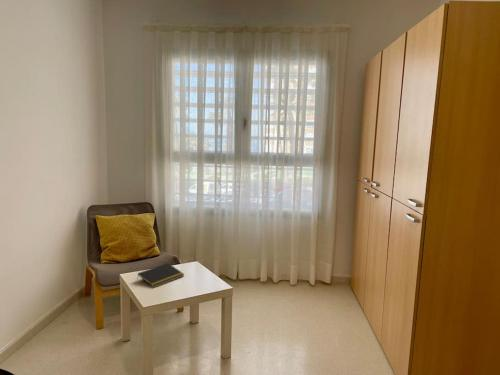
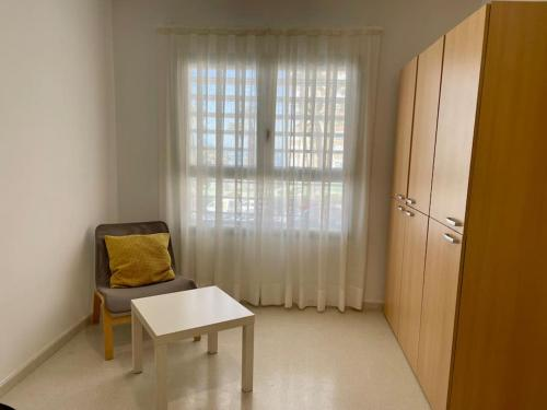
- notepad (161, 274)
